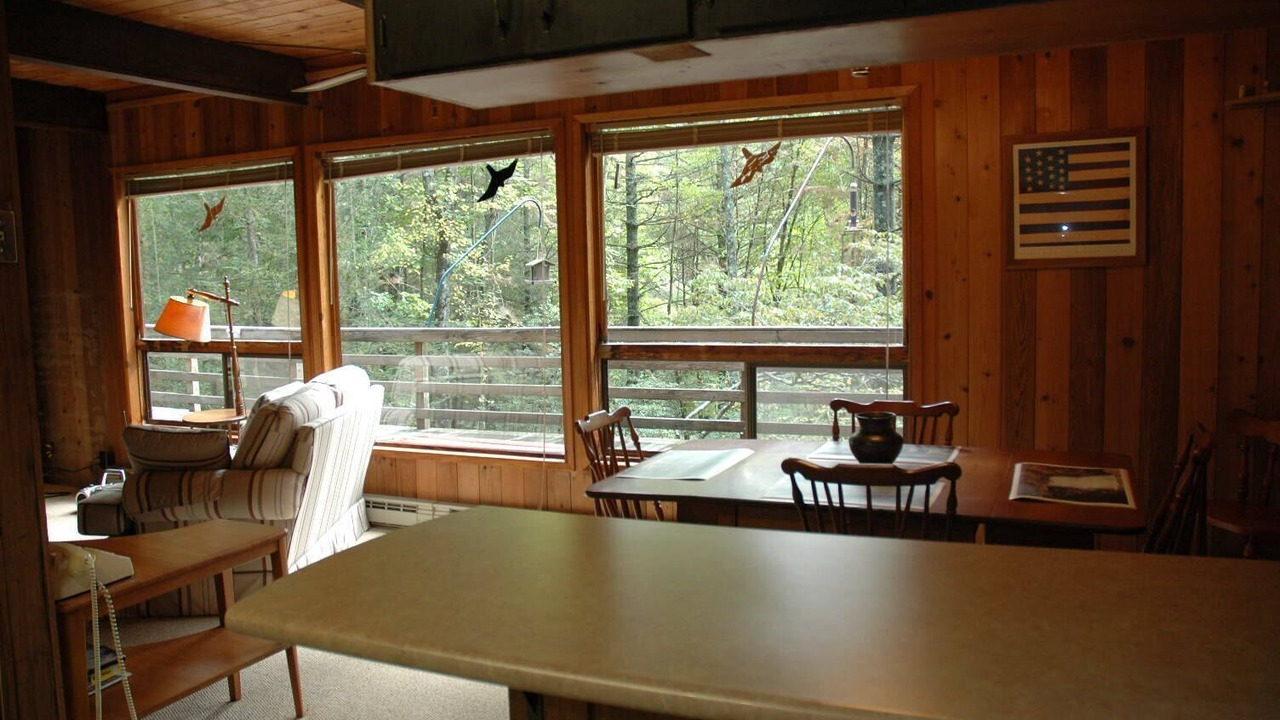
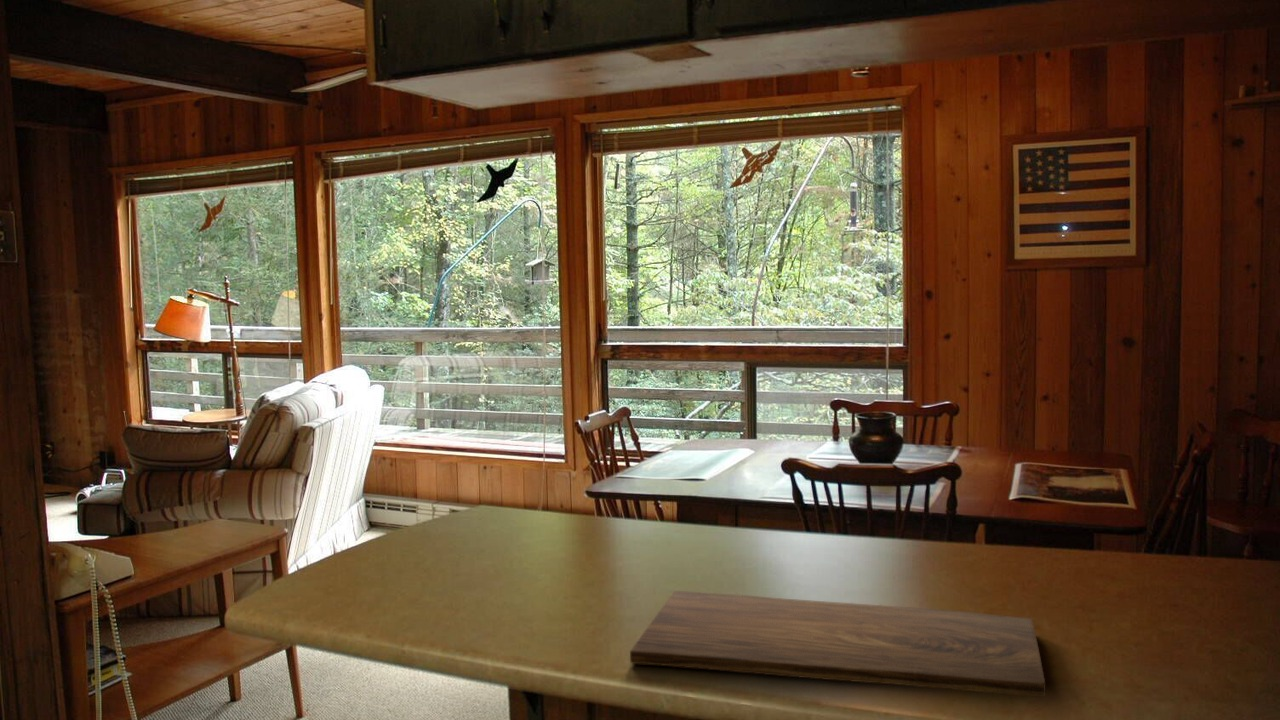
+ cutting board (835, 637)
